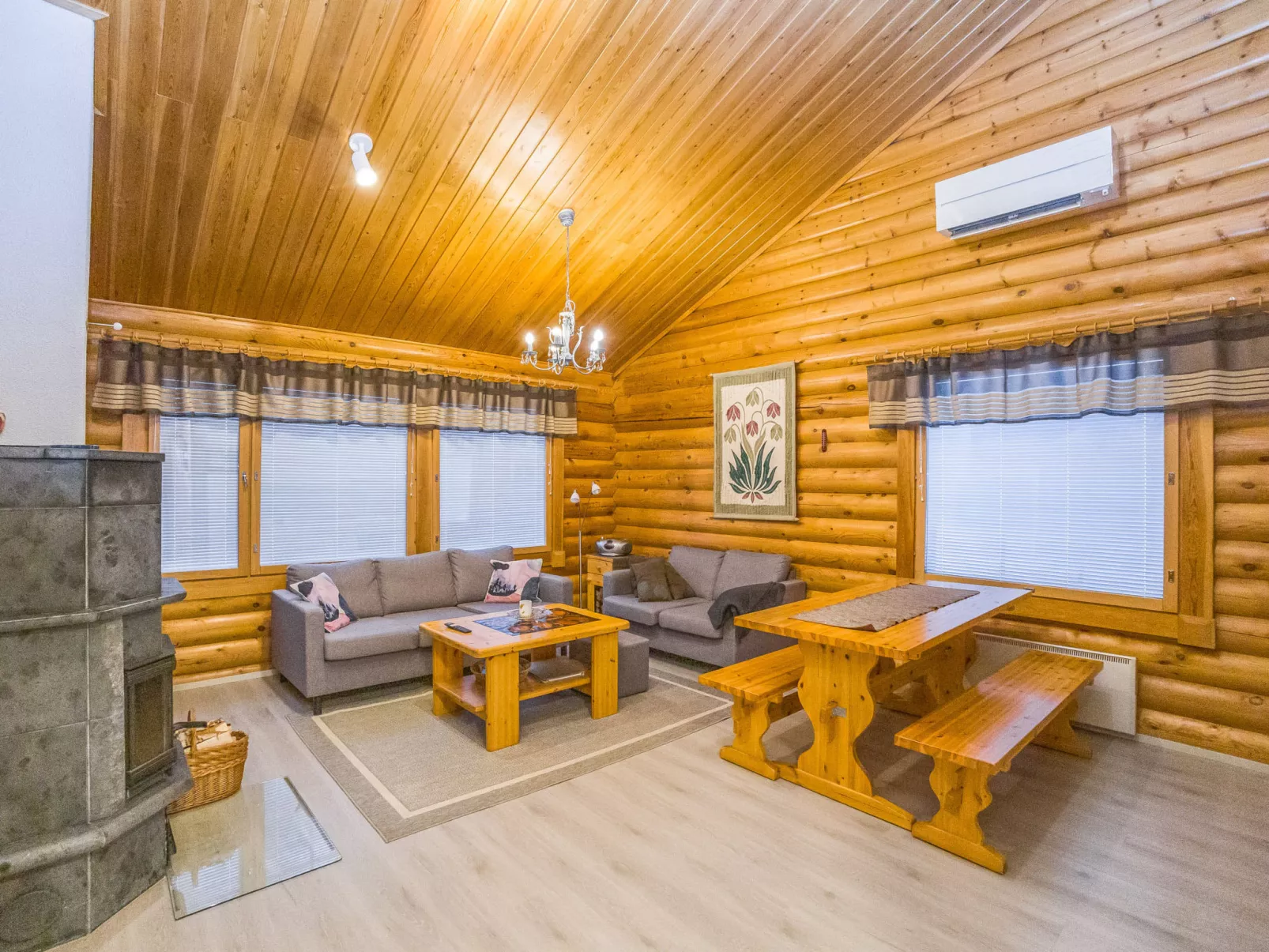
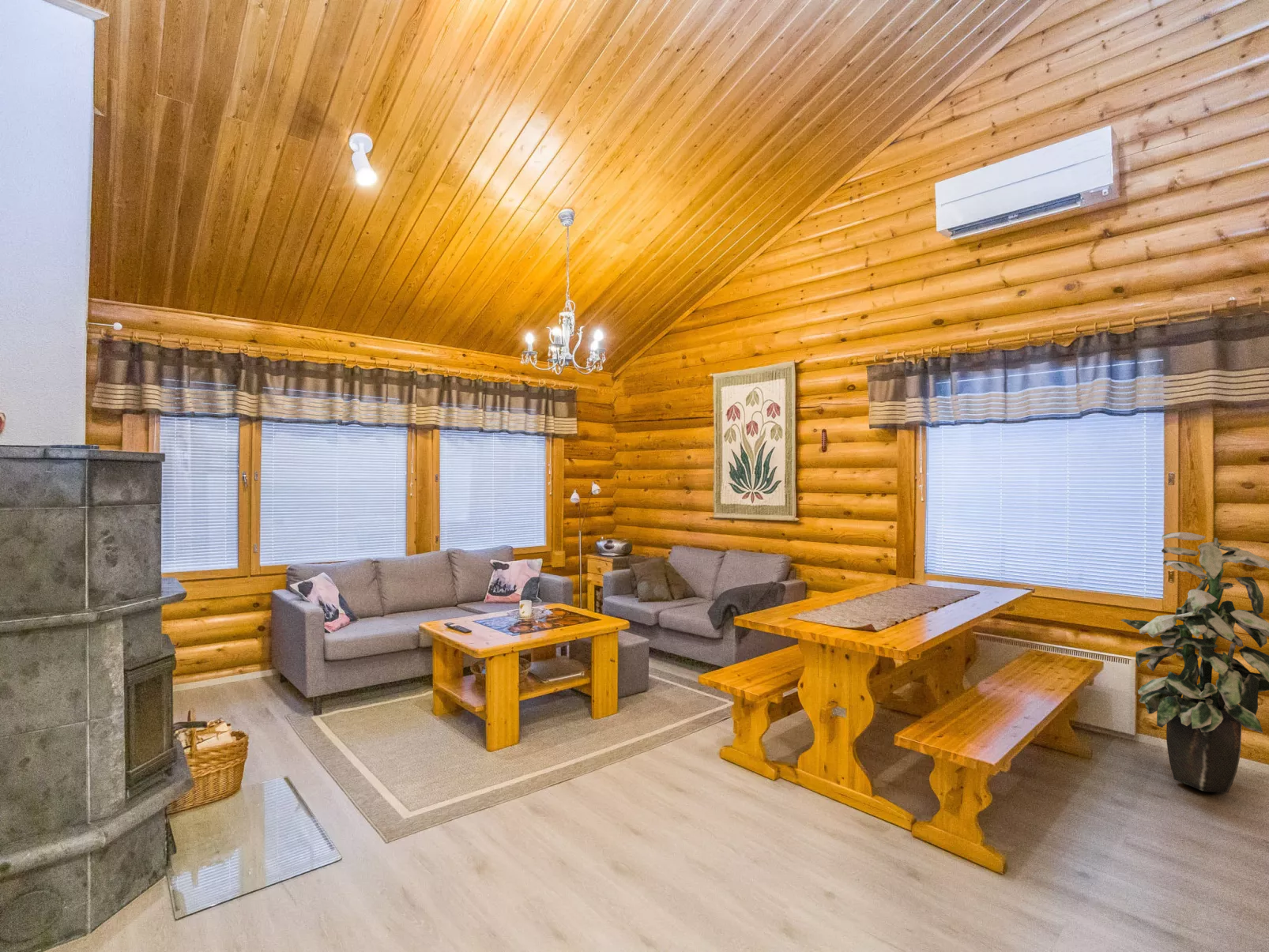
+ indoor plant (1199, 657)
